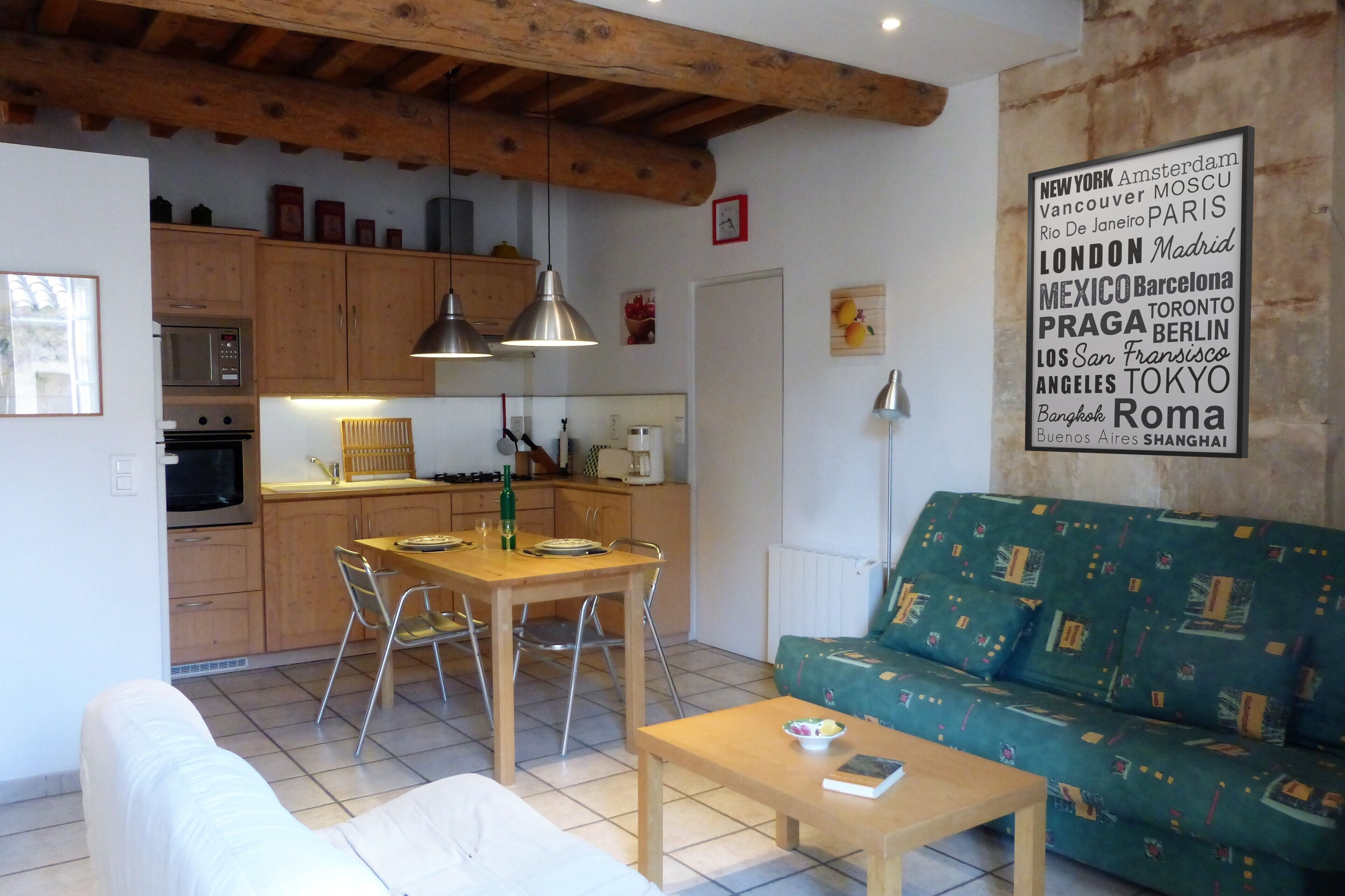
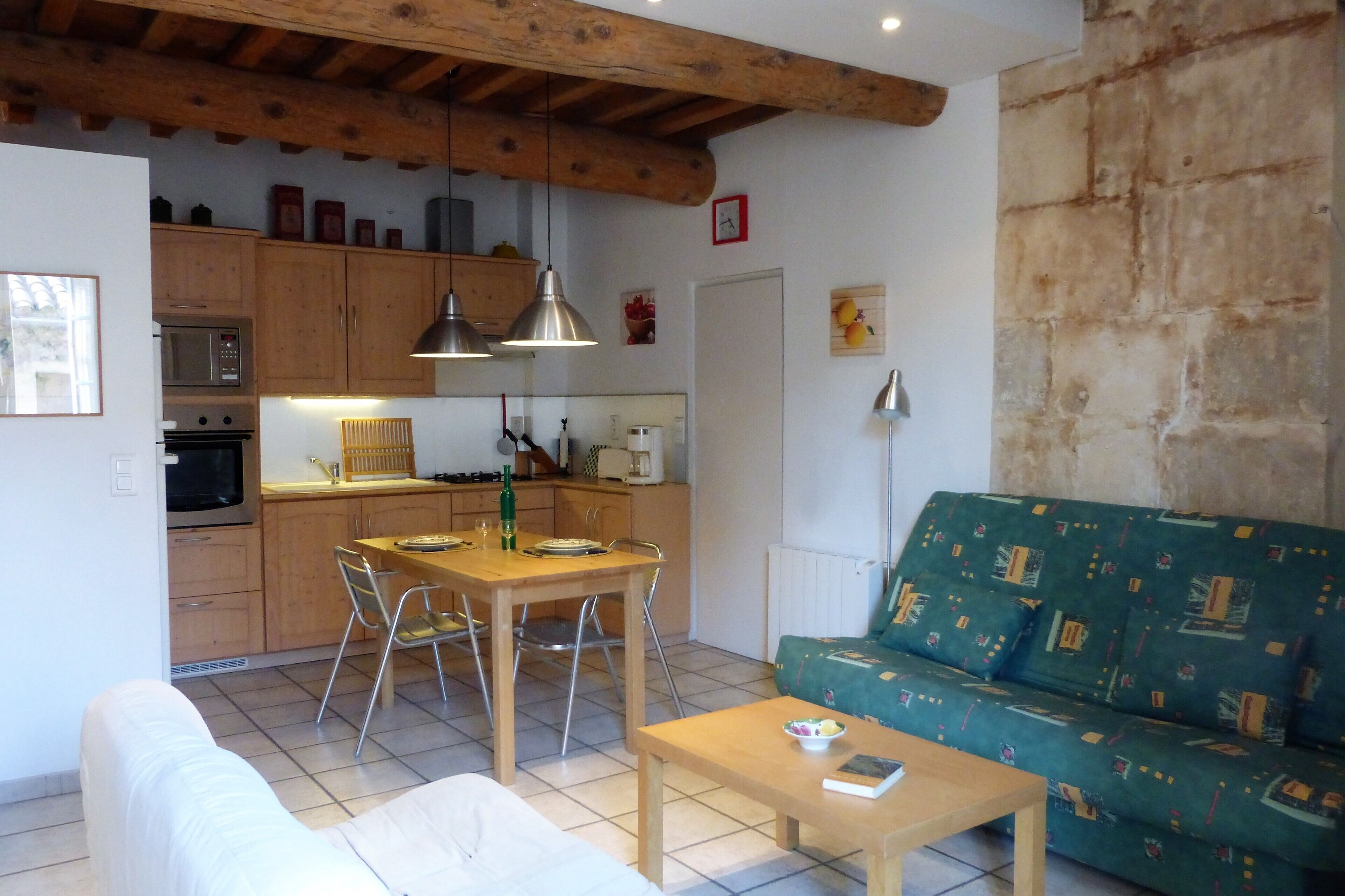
- wall art (1129, 304)
